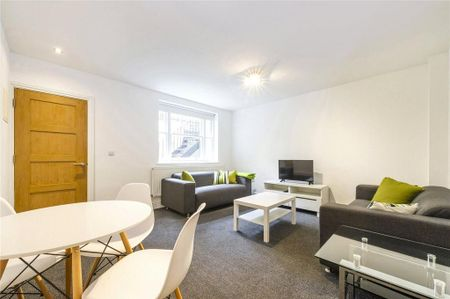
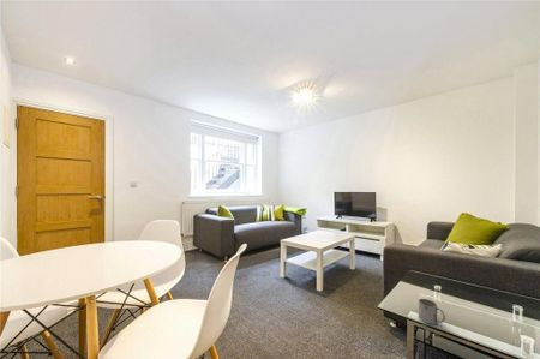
+ mug (431, 312)
